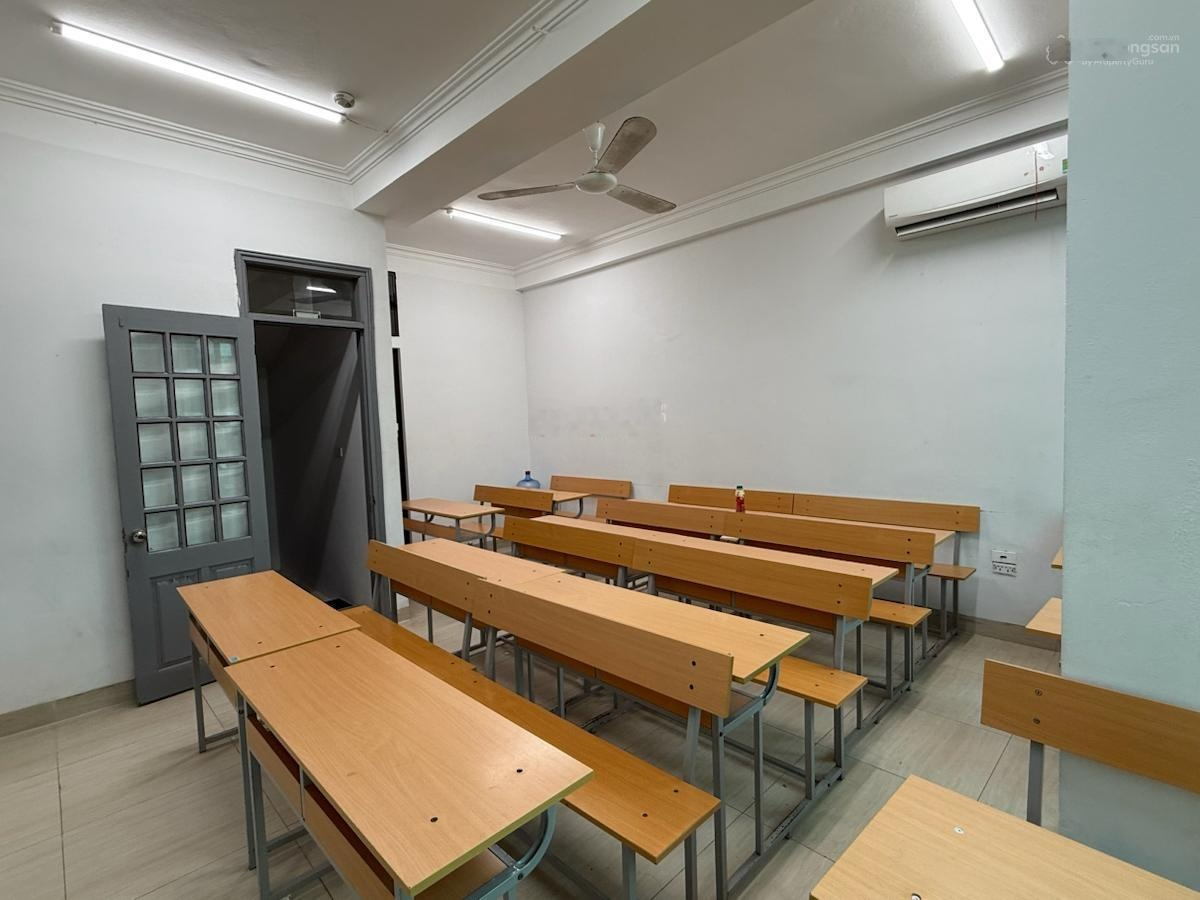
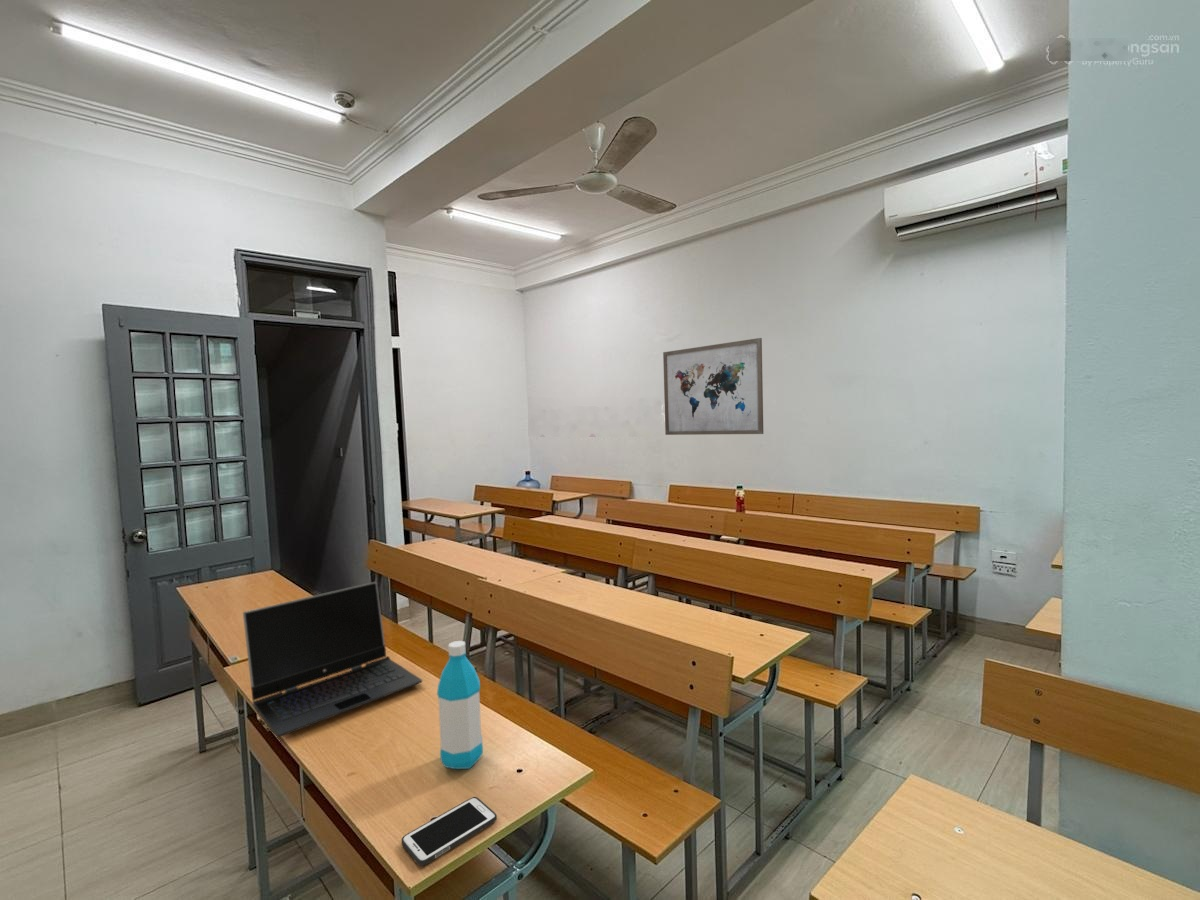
+ wall art (709, 390)
+ water bottle (459, 702)
+ laptop computer (334, 650)
+ cell phone (450, 829)
